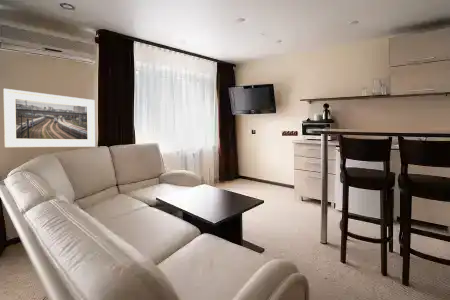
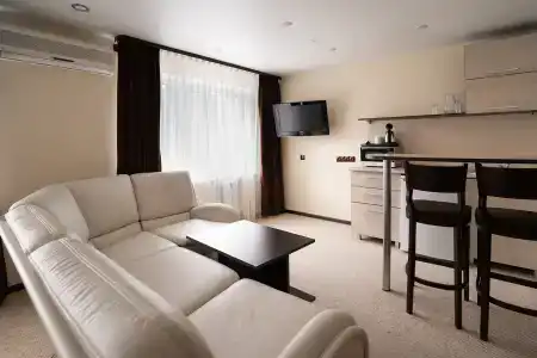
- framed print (54, 121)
